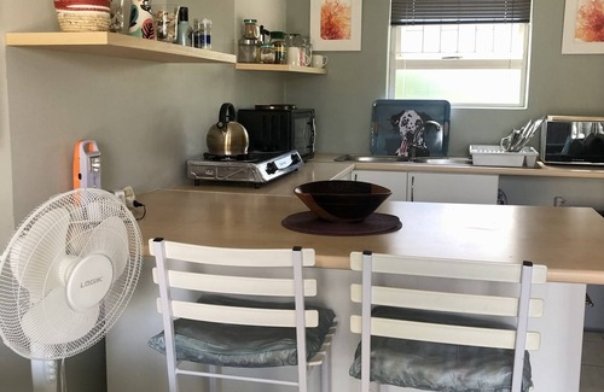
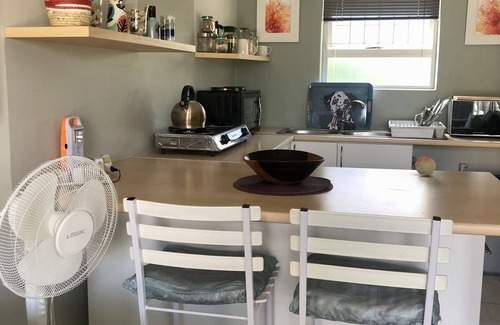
+ fruit (426, 166)
